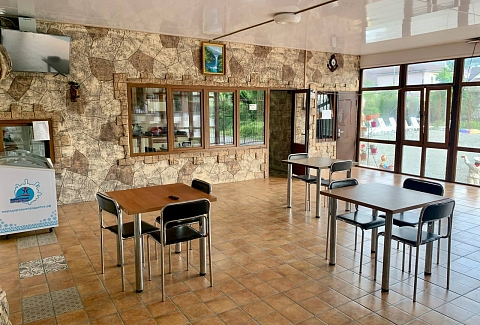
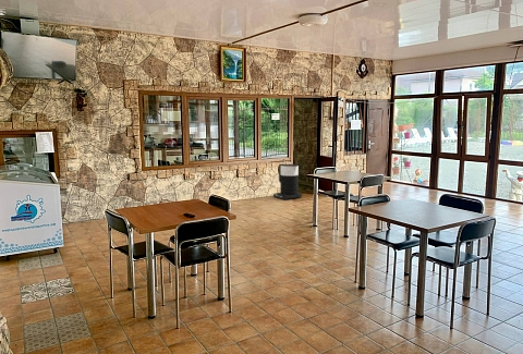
+ trash can (287, 181)
